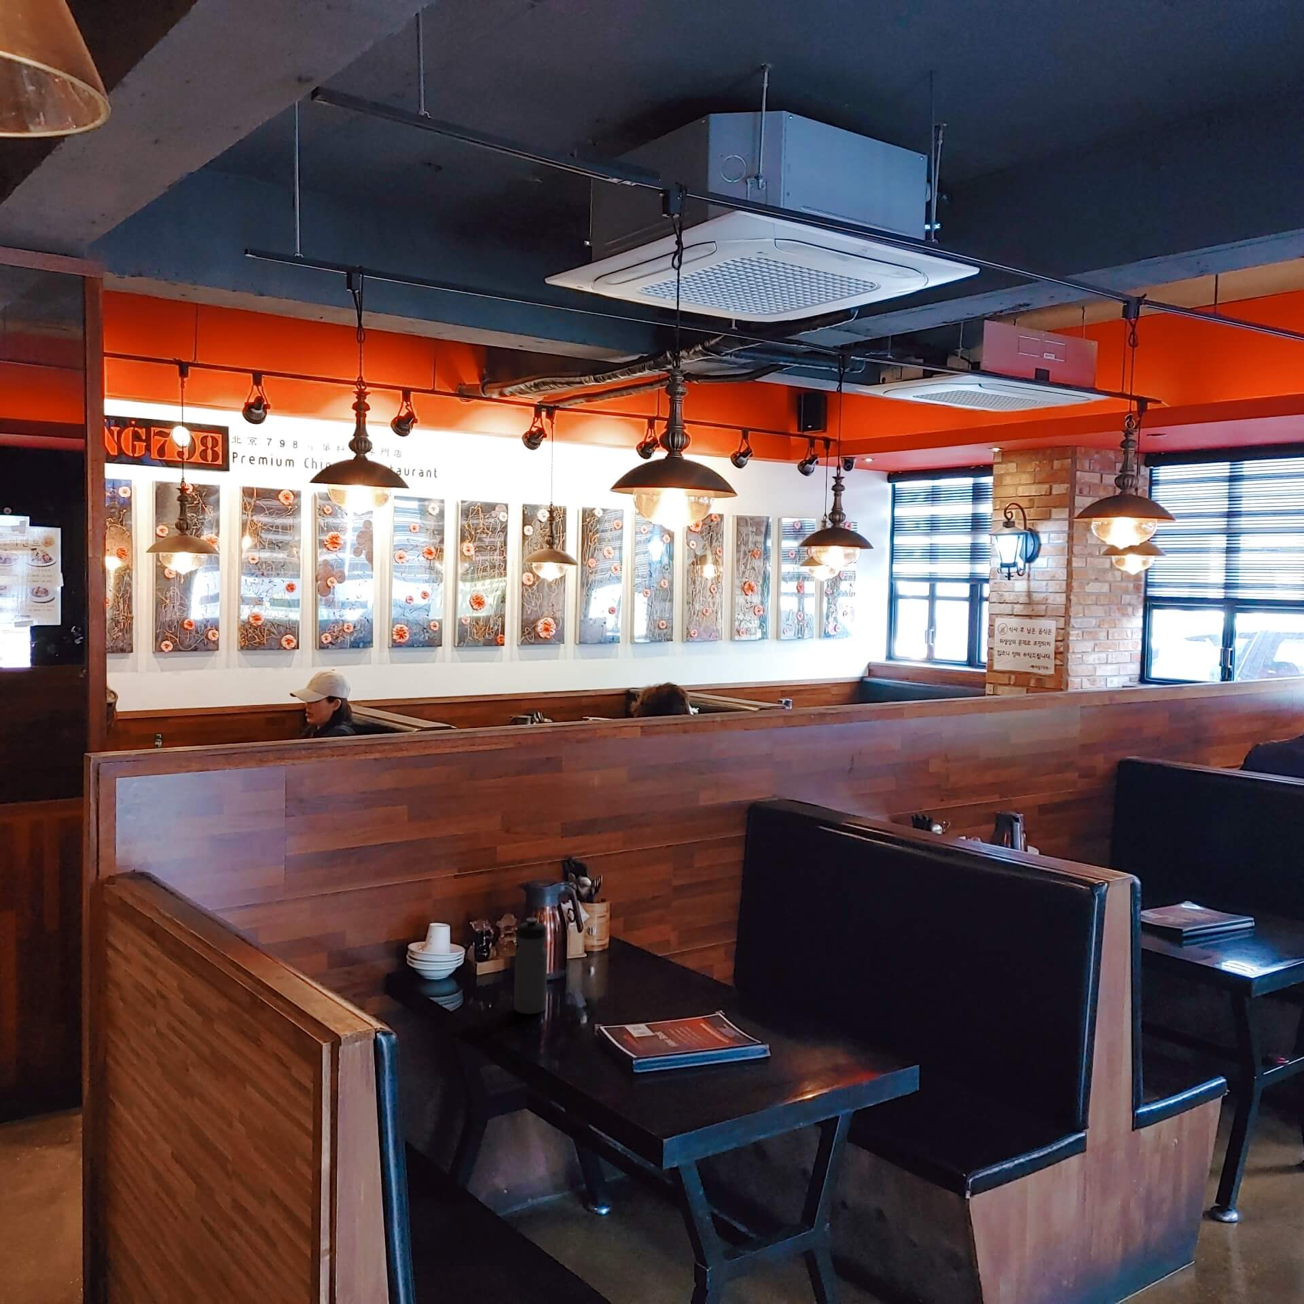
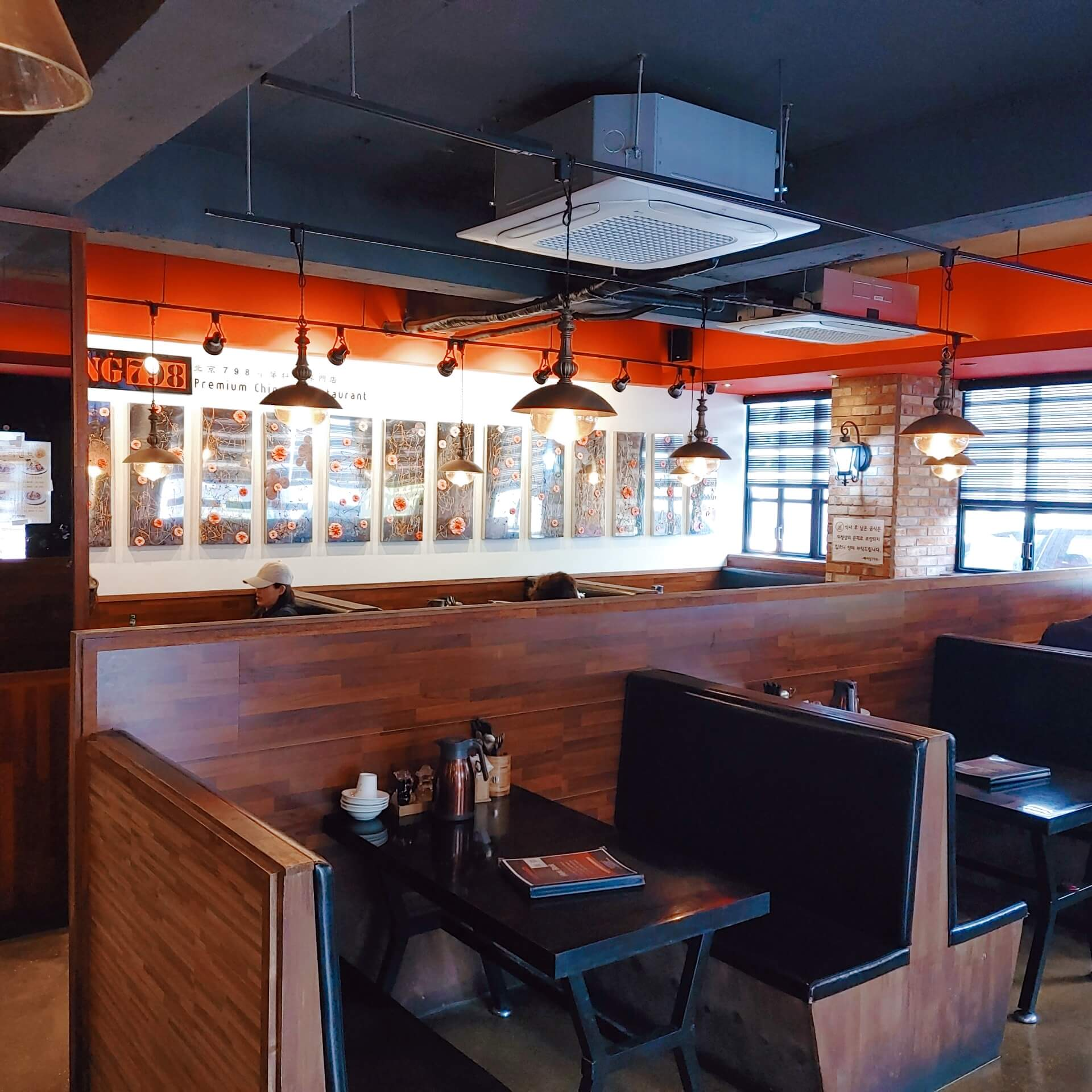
- water bottle (530, 964)
